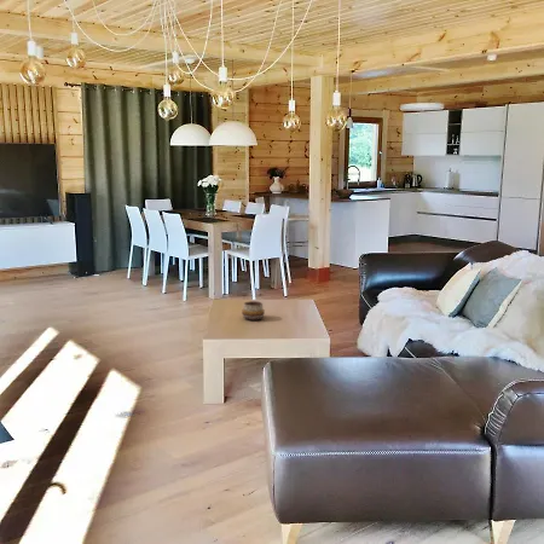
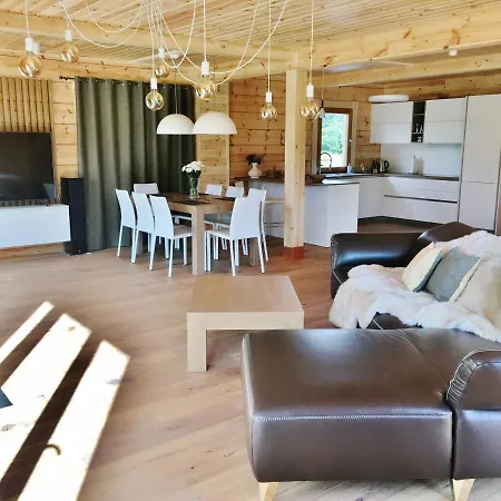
- decorative bowl (253, 311)
